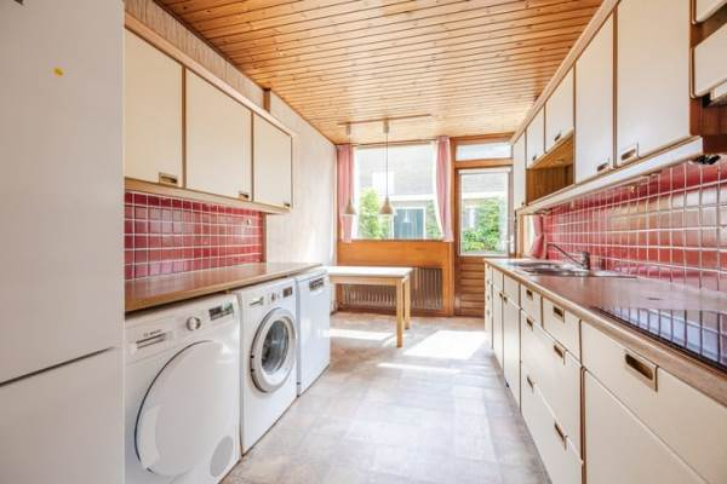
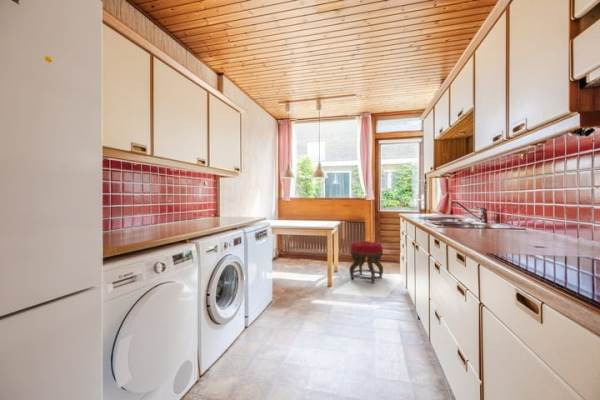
+ stool (367, 260)
